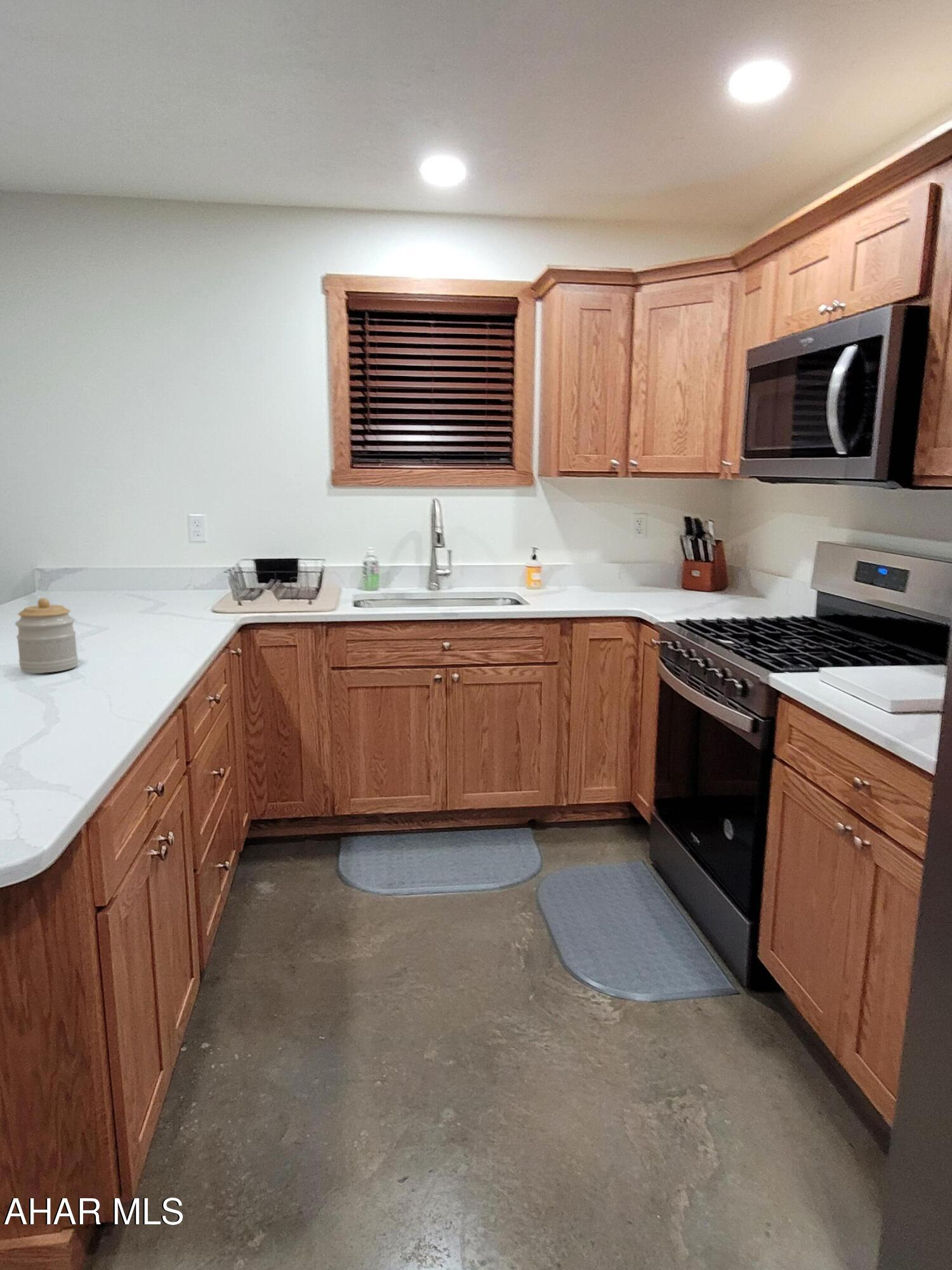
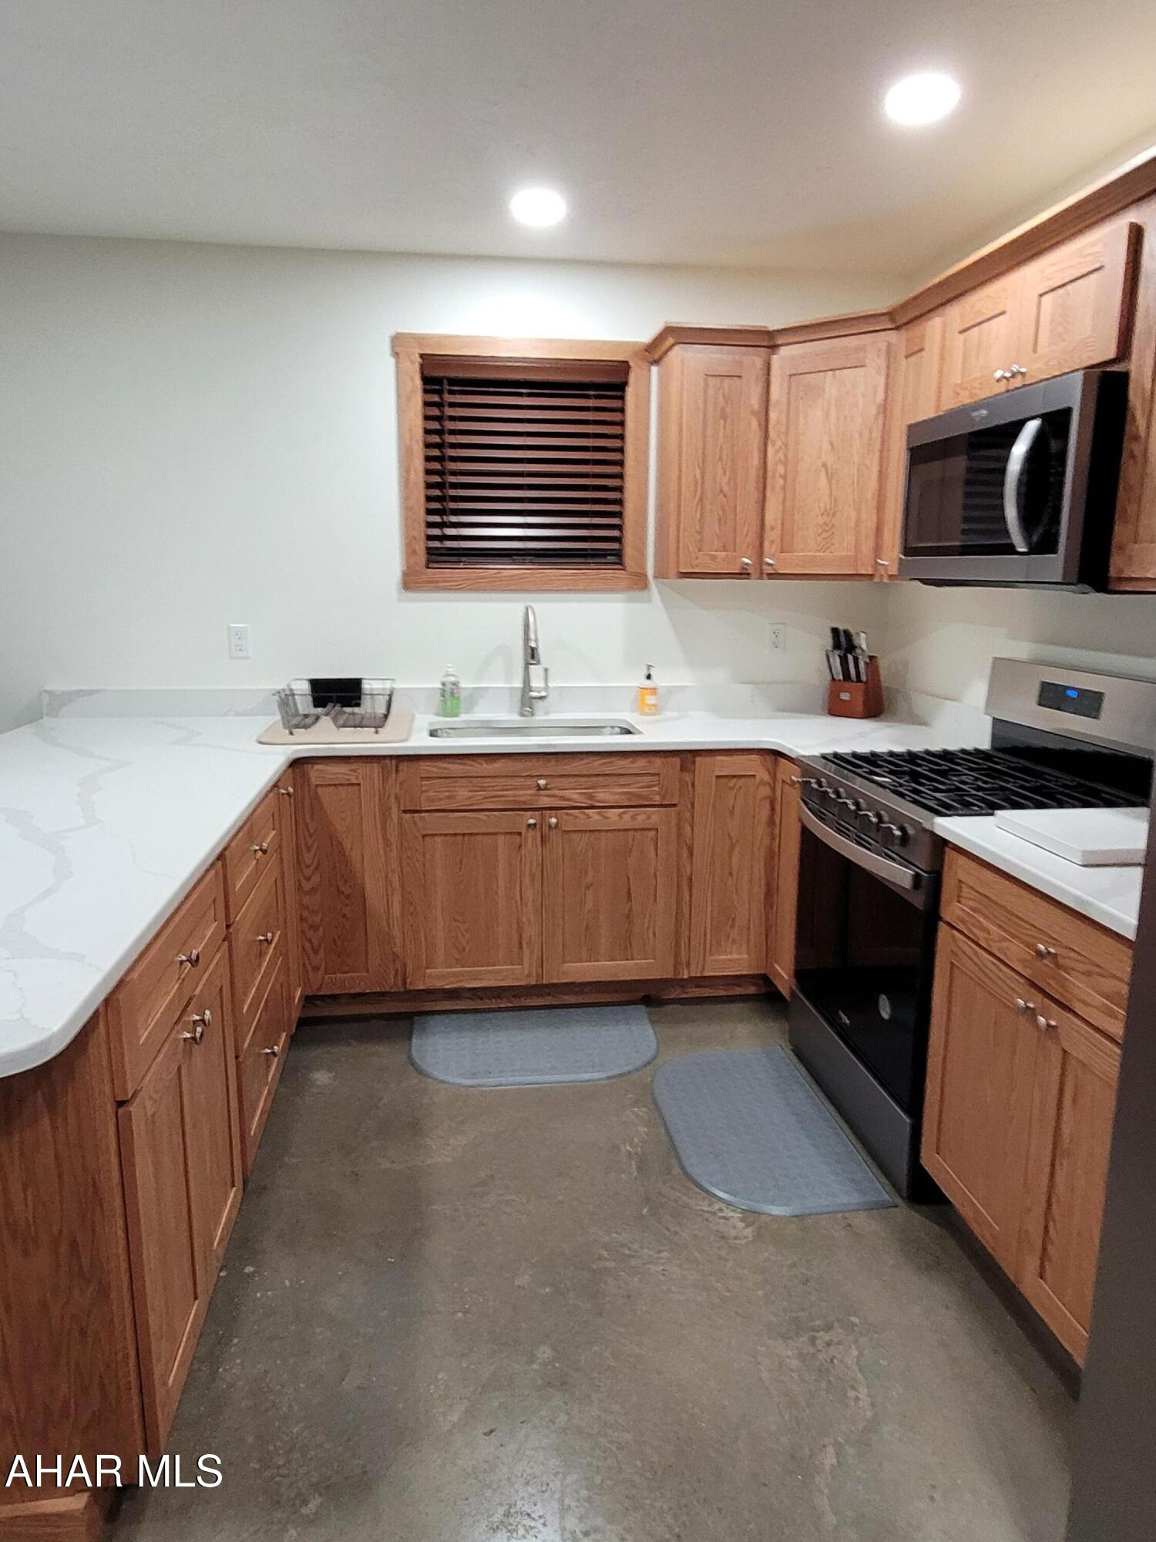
- jar (46, 633)
